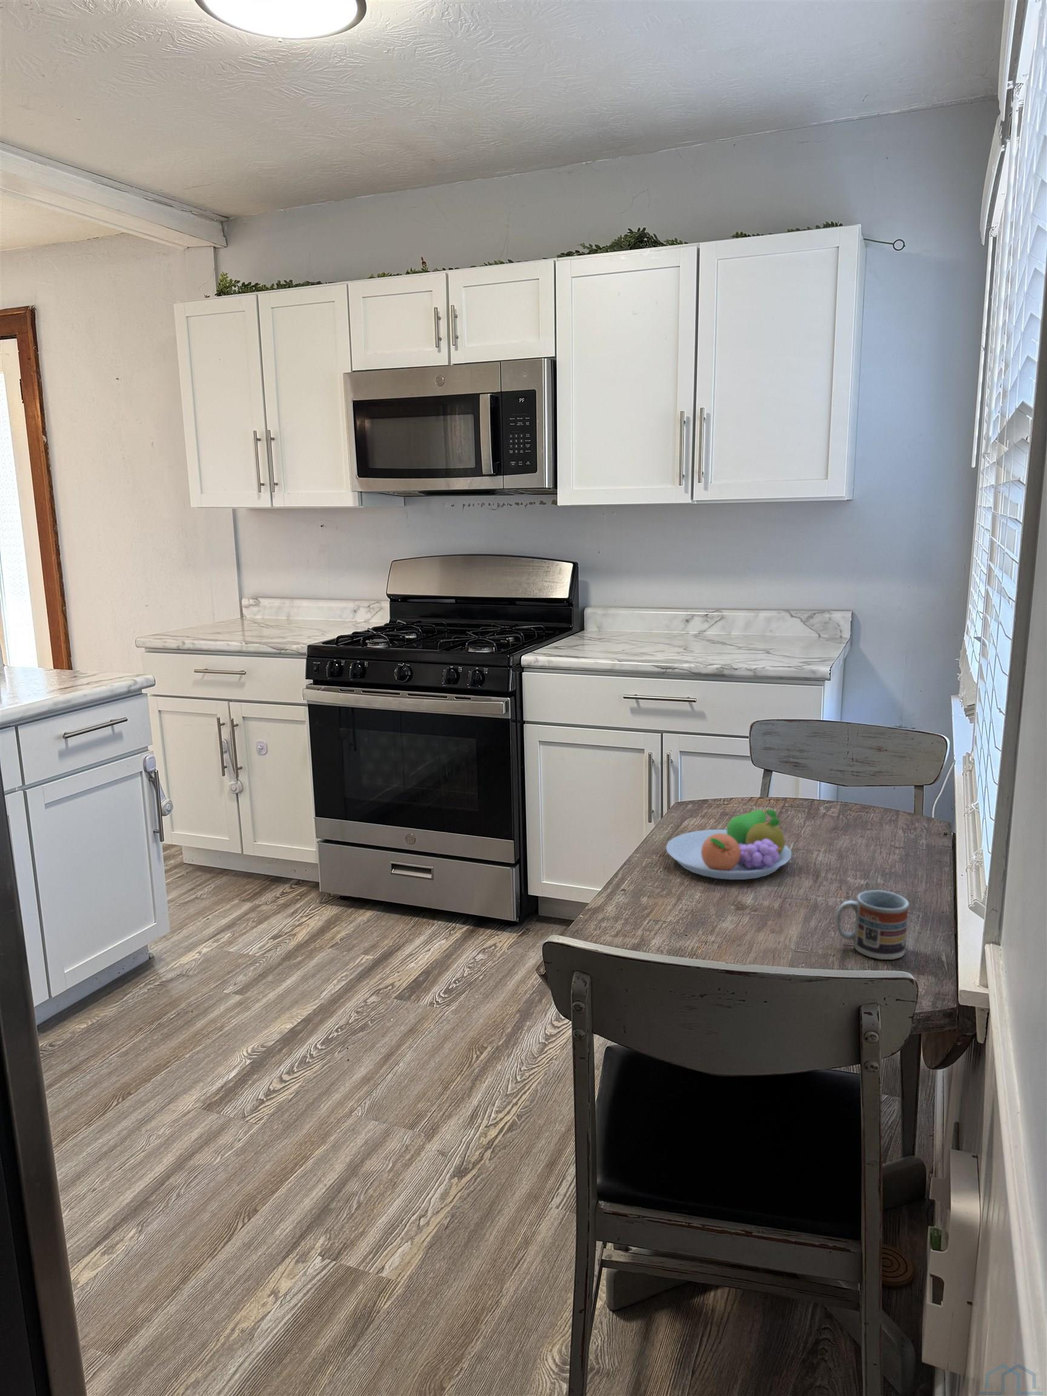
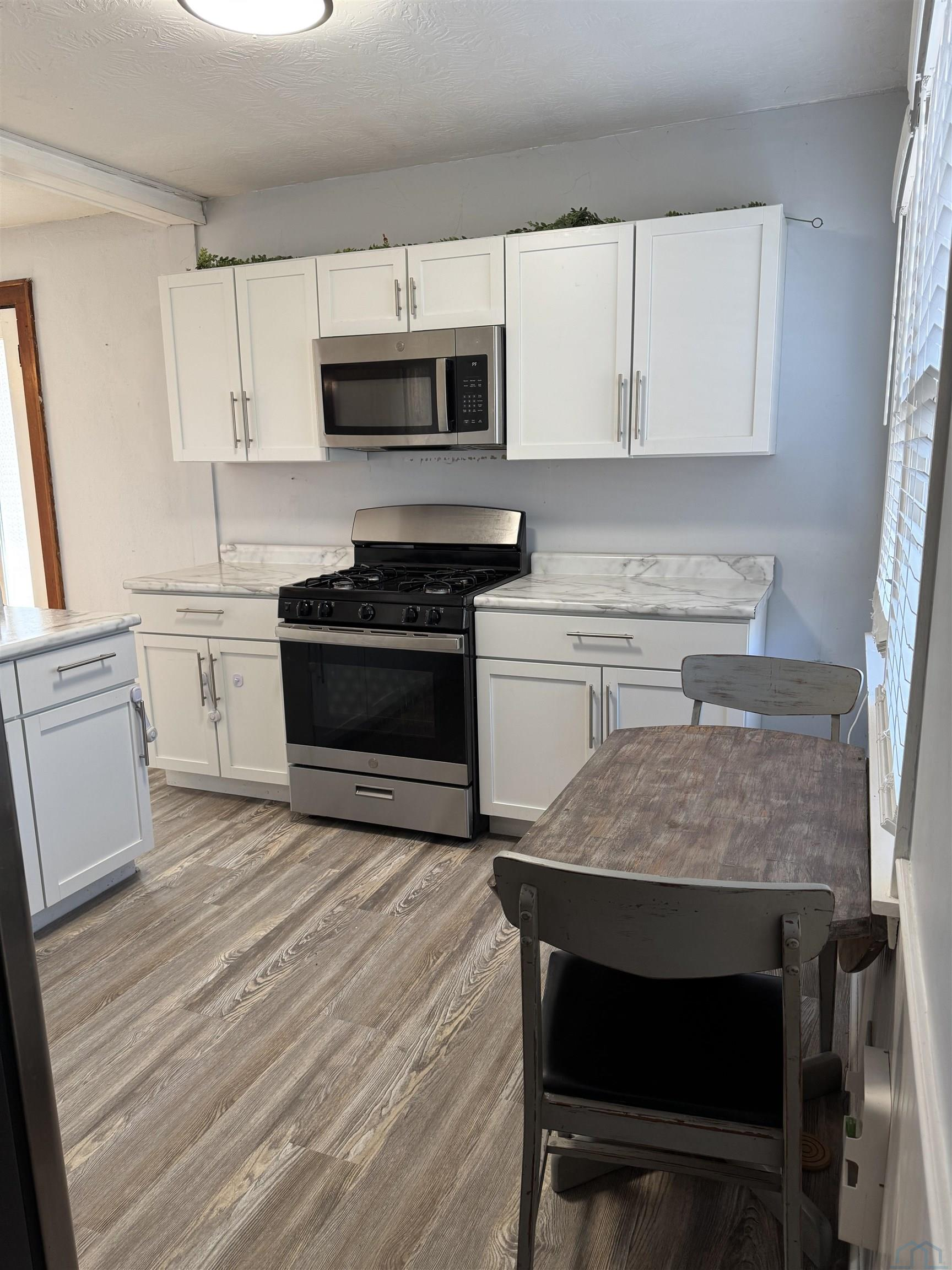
- fruit bowl (732, 838)
- cup (871, 923)
